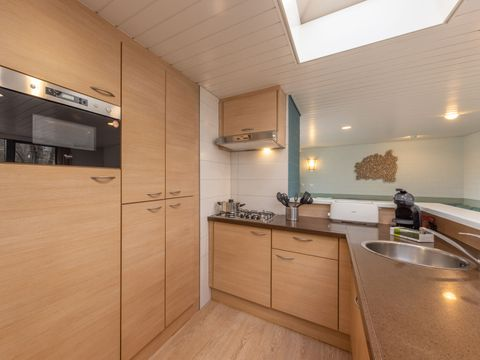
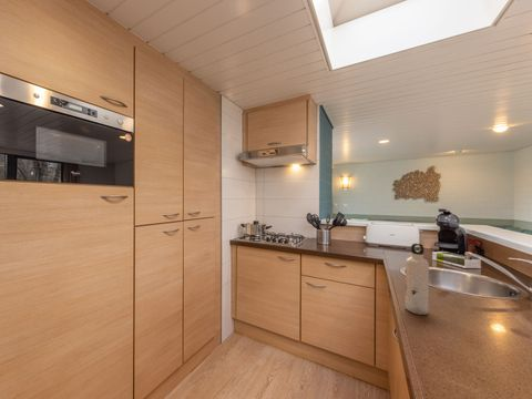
+ water bottle (417, 276)
